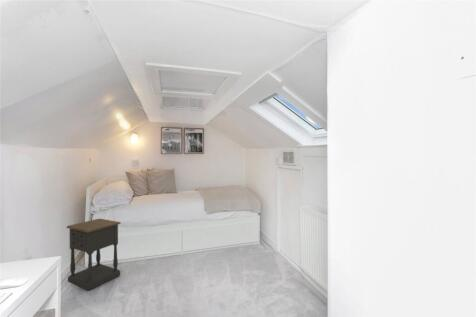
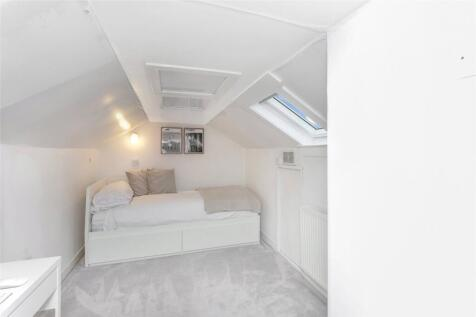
- nightstand (94, 250)
